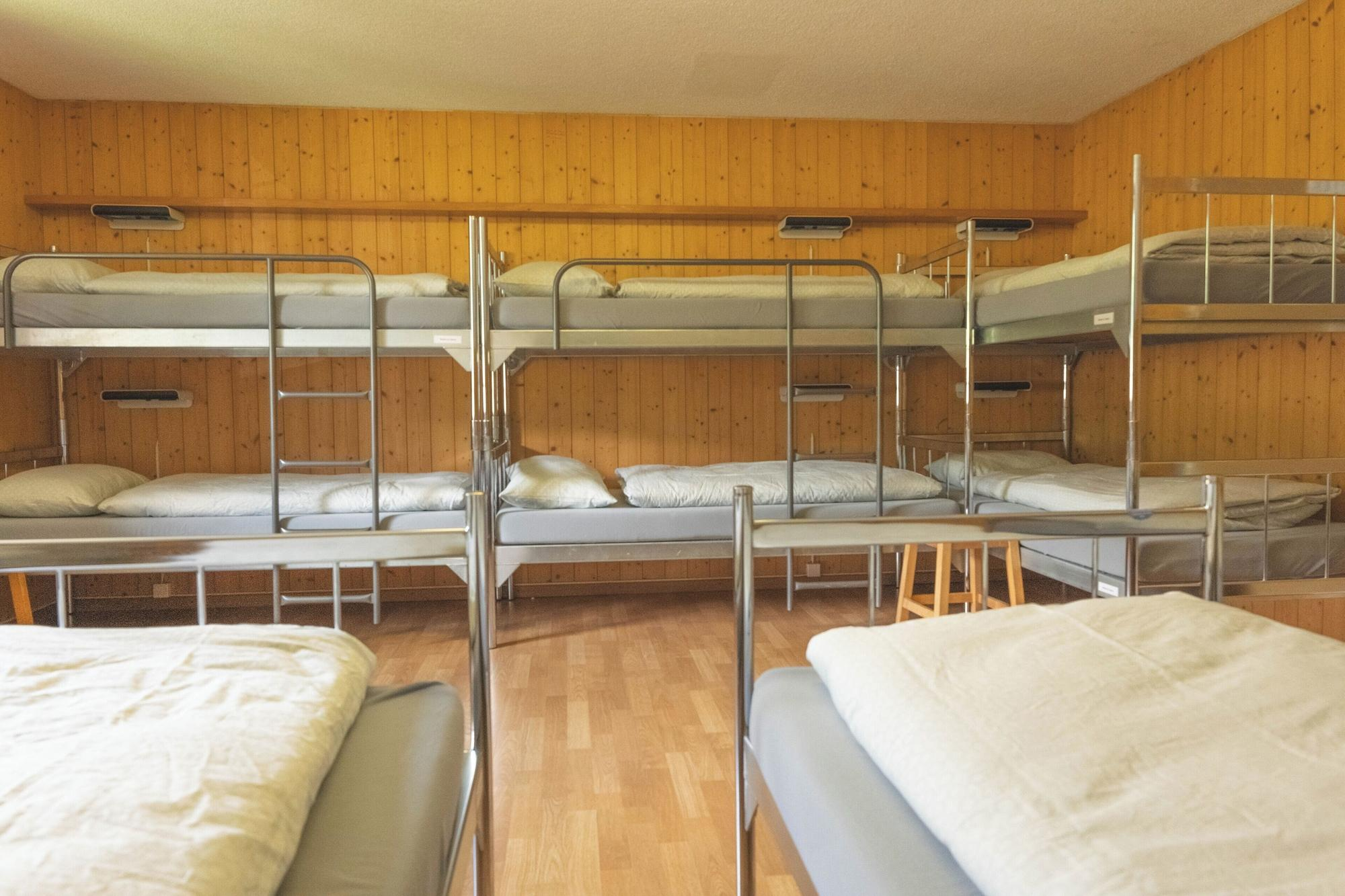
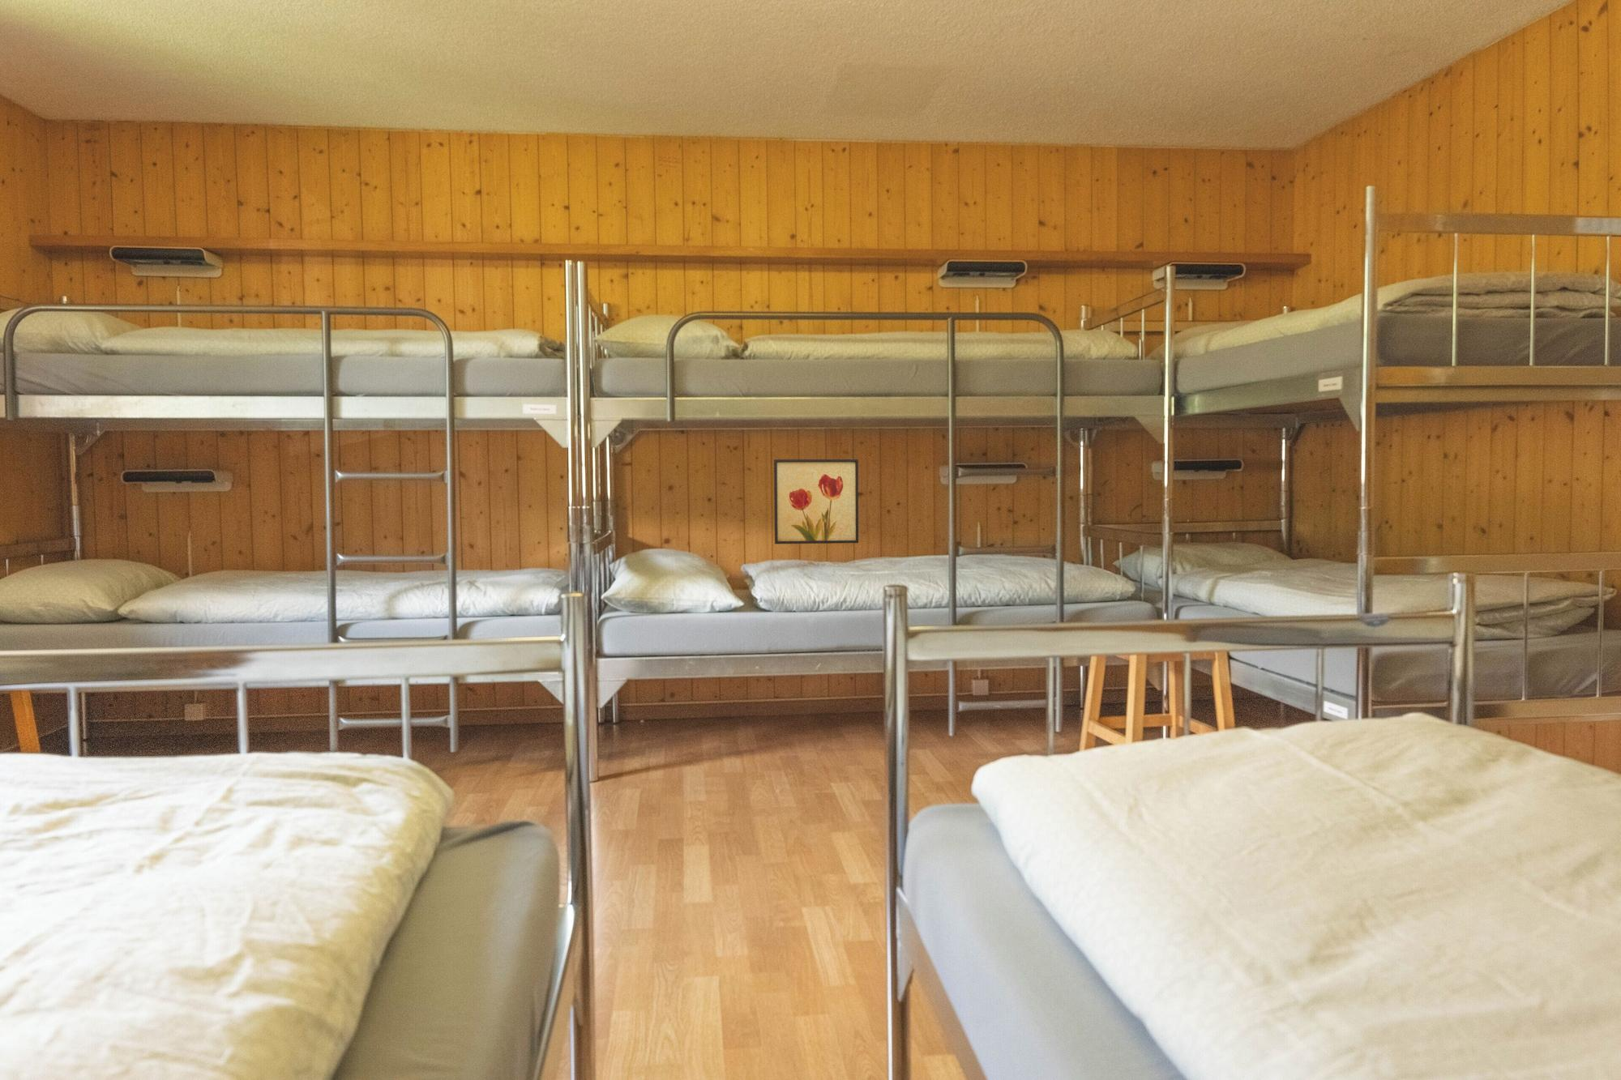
+ wall art (816, 500)
